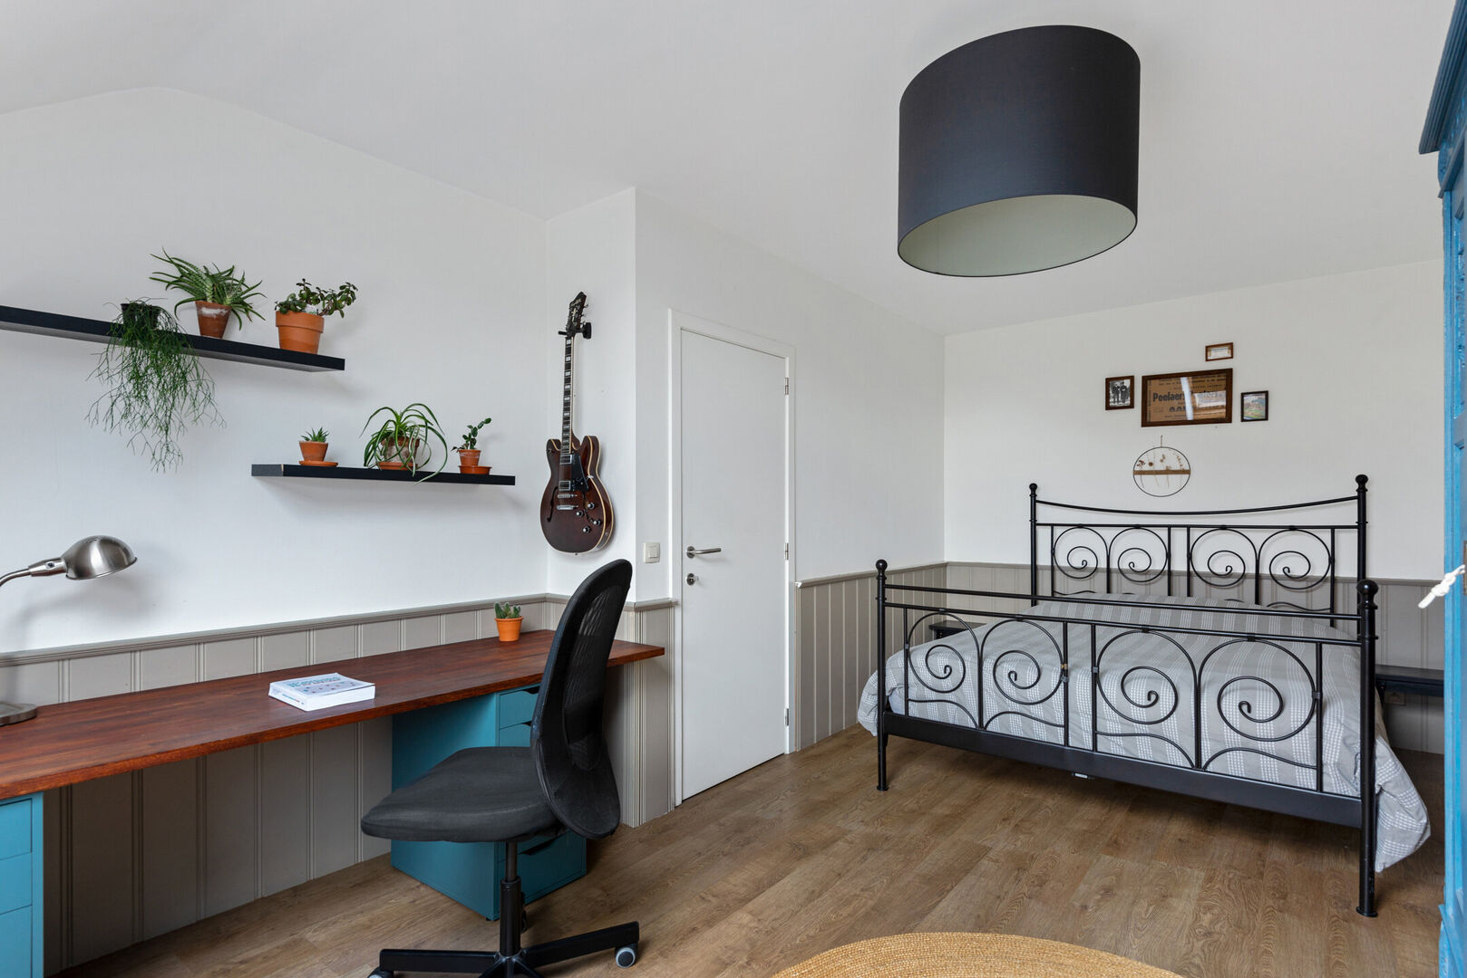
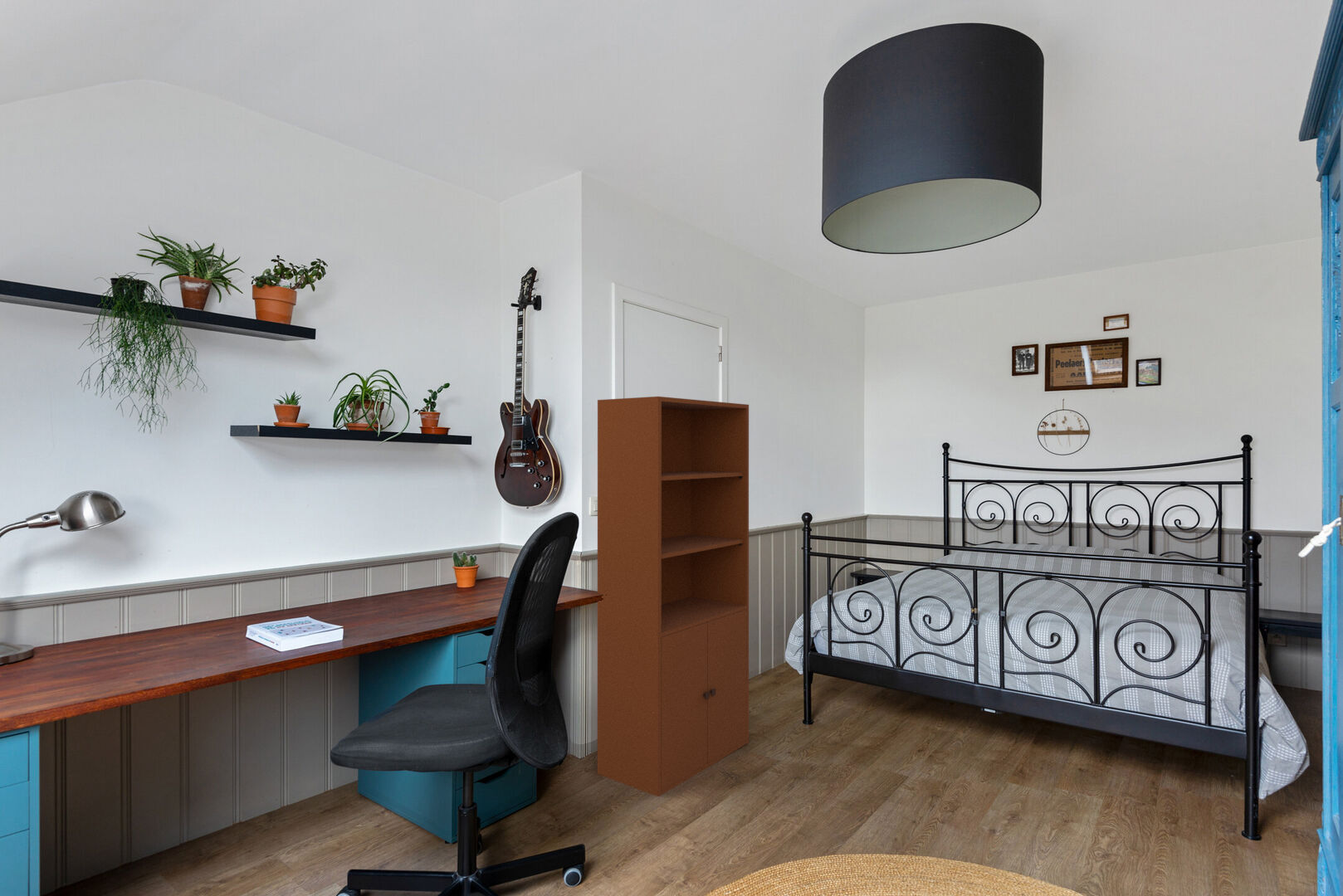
+ shelving unit (678, 580)
